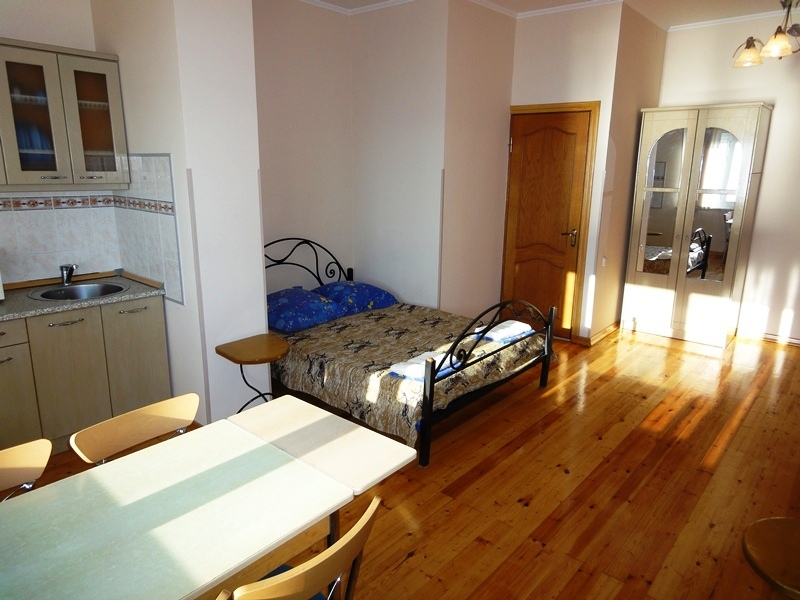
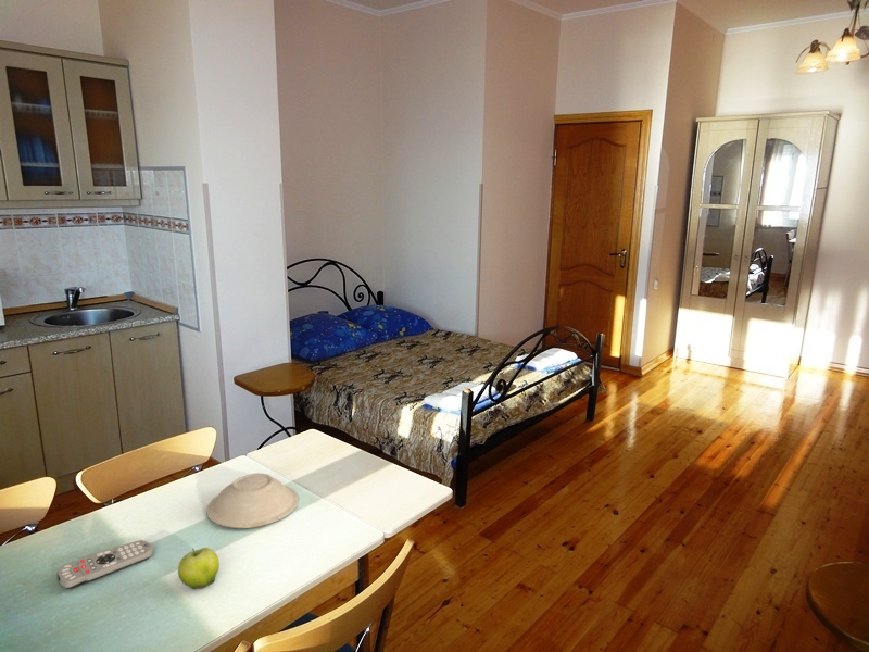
+ remote control (108, 562)
+ bowl (252, 492)
+ fruit (199, 566)
